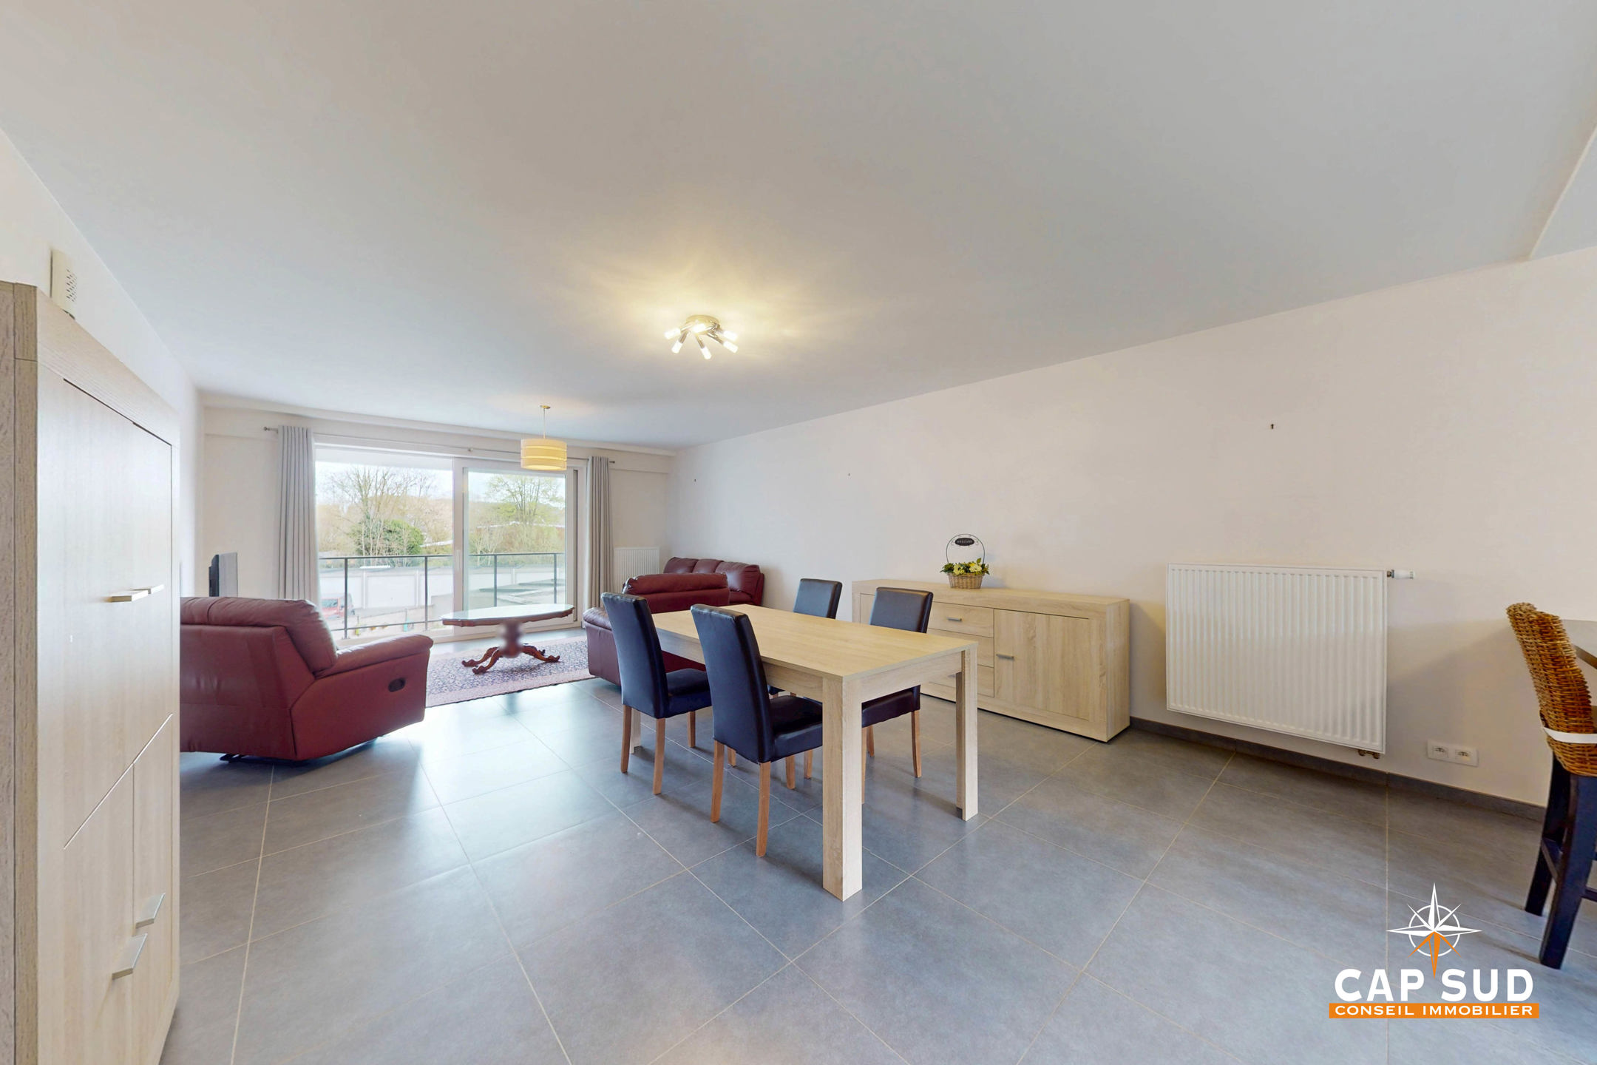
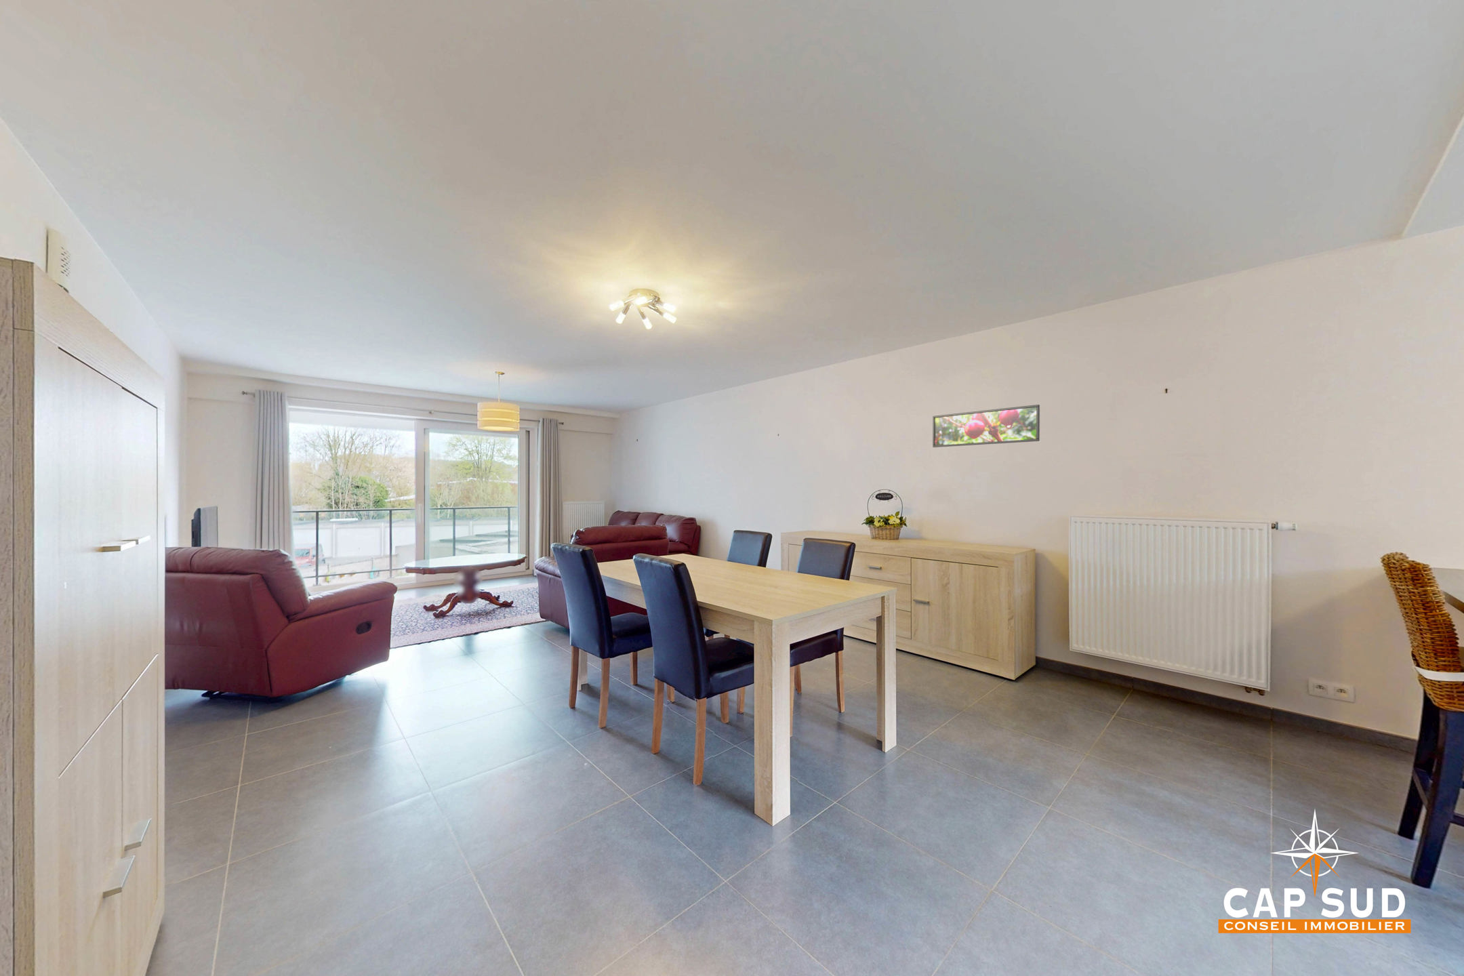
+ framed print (983, 427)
